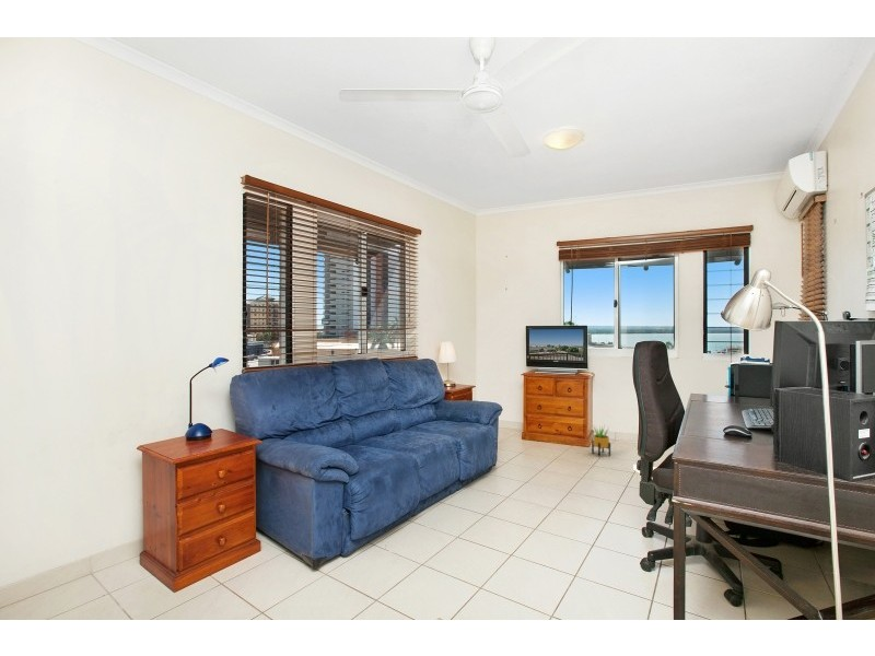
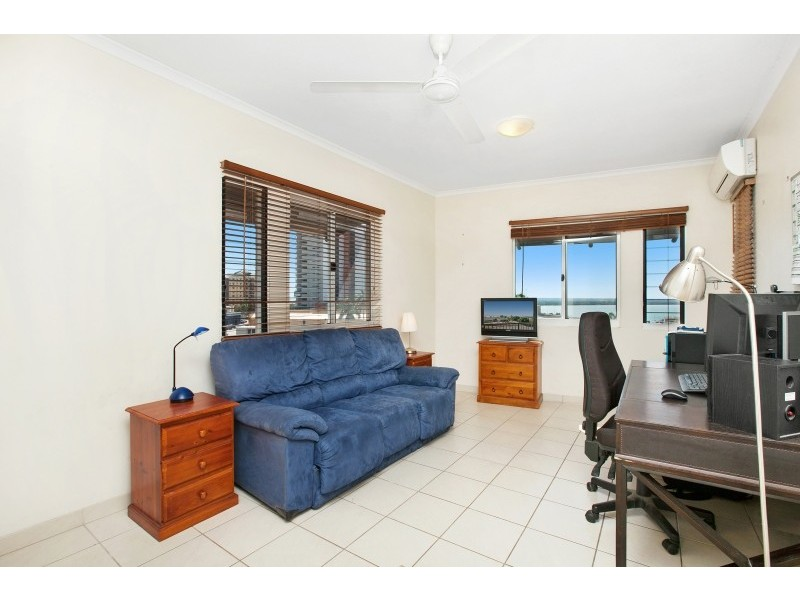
- potted plant (600, 438)
